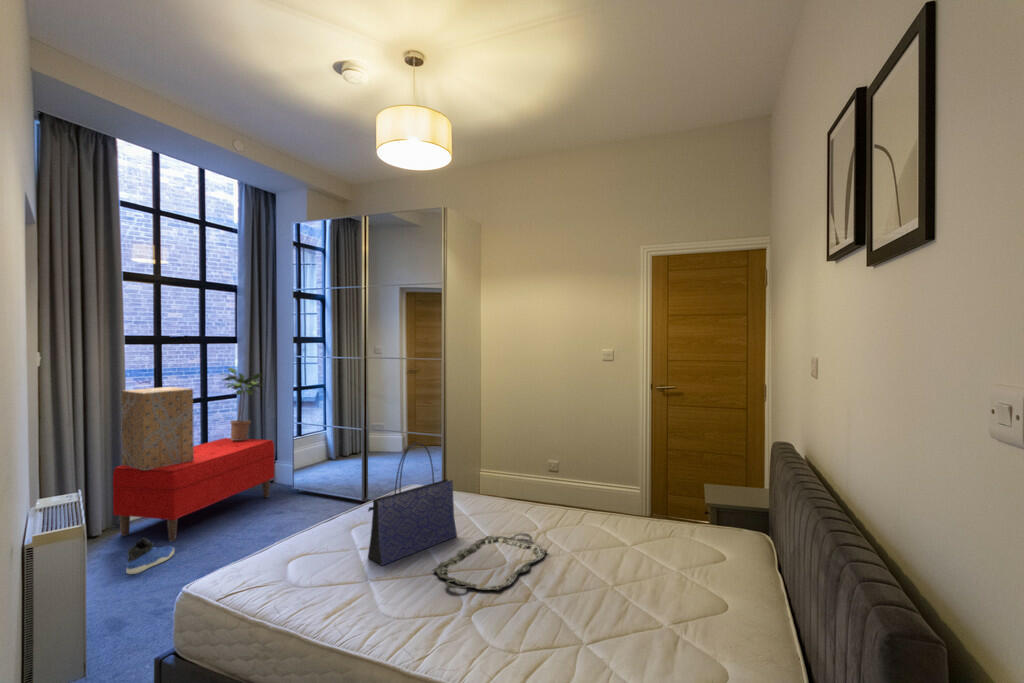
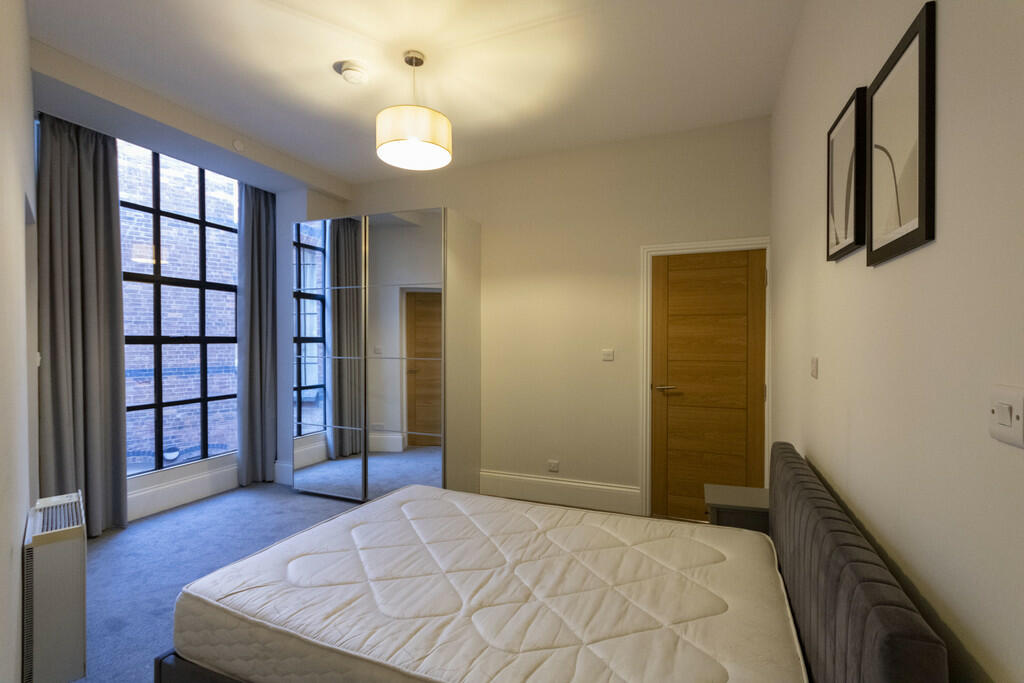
- sneaker (151, 549)
- tote bag (411, 495)
- bench (203, 483)
- potted plant (239, 405)
- decorative box (158, 425)
- serving tray (490, 543)
